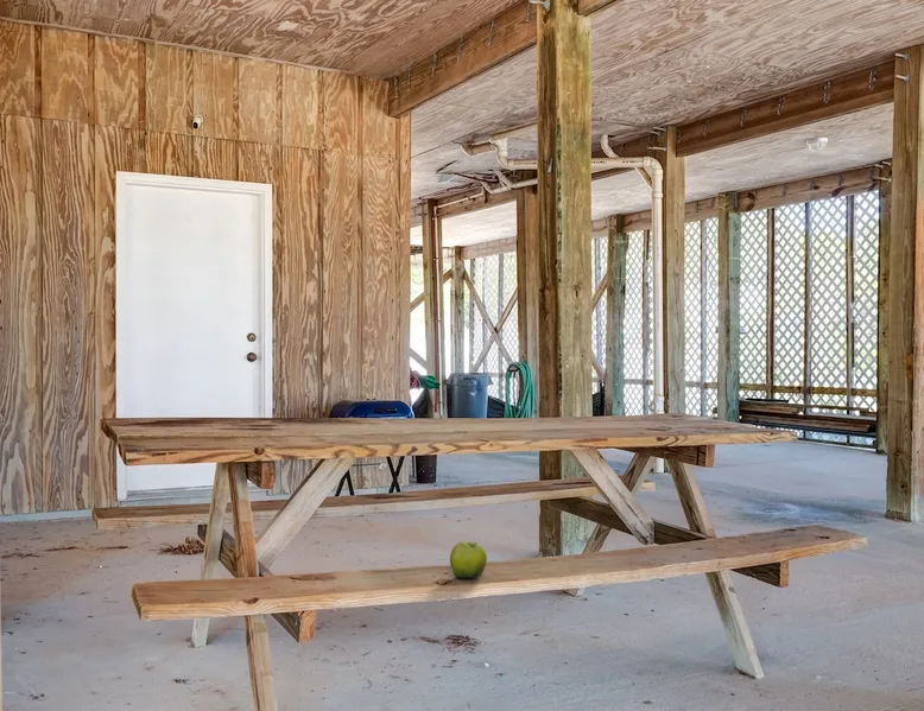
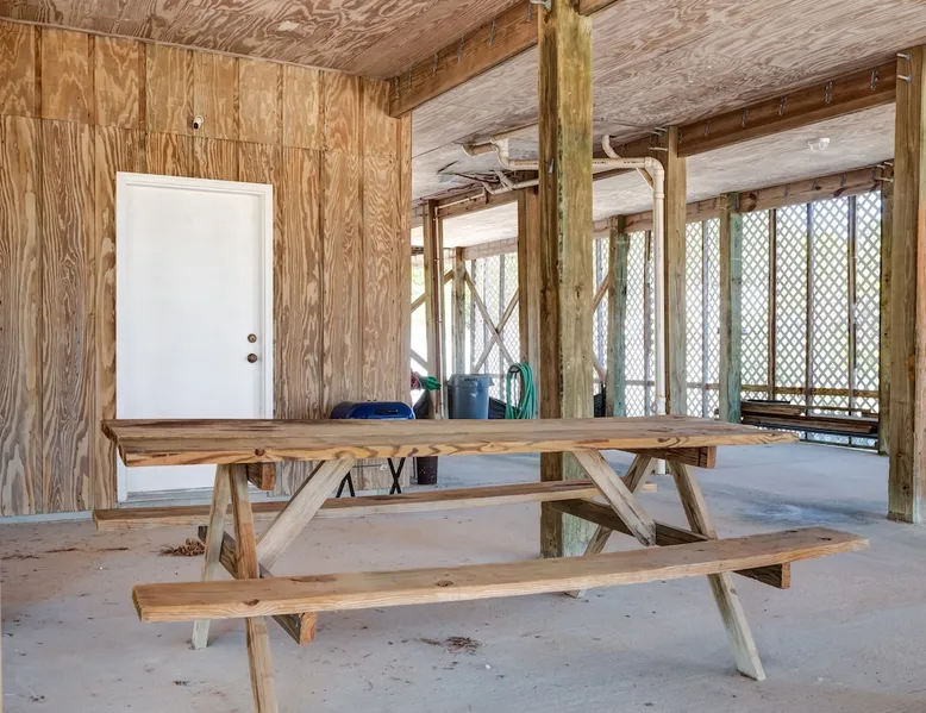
- fruit (468, 559)
